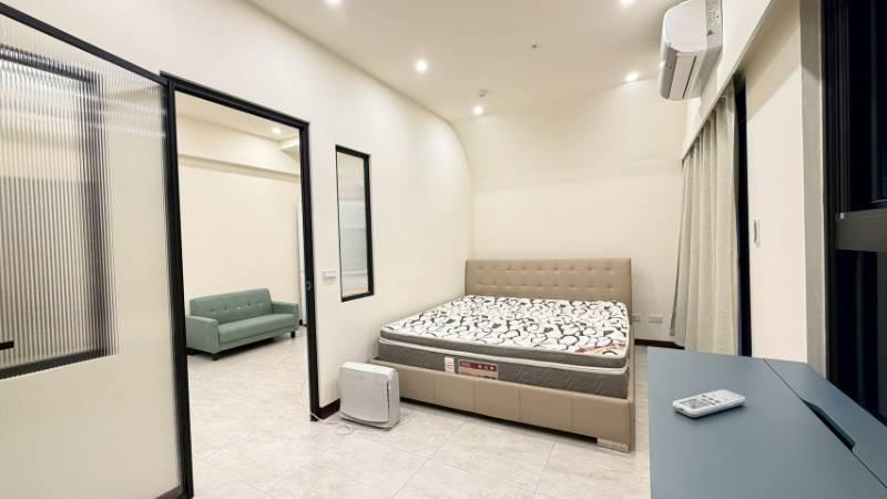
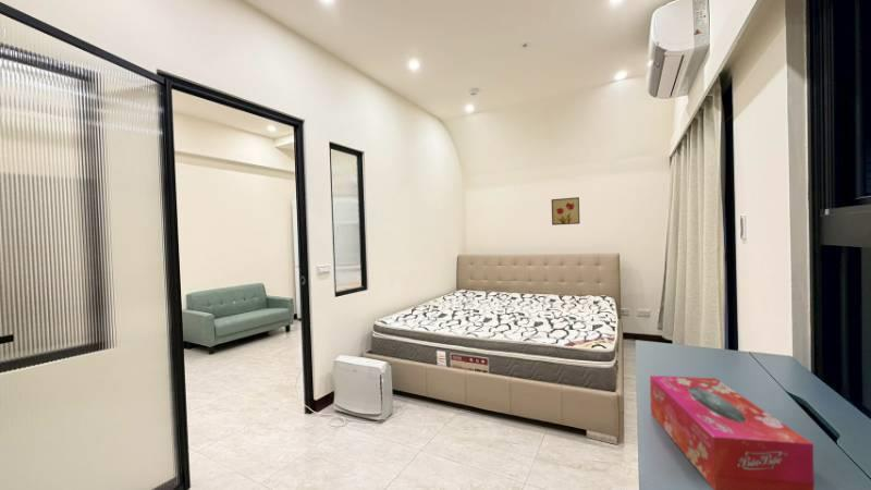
+ wall art (565, 211)
+ tissue box (714, 425)
